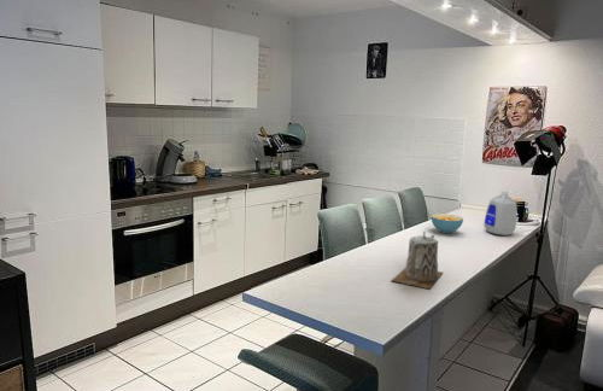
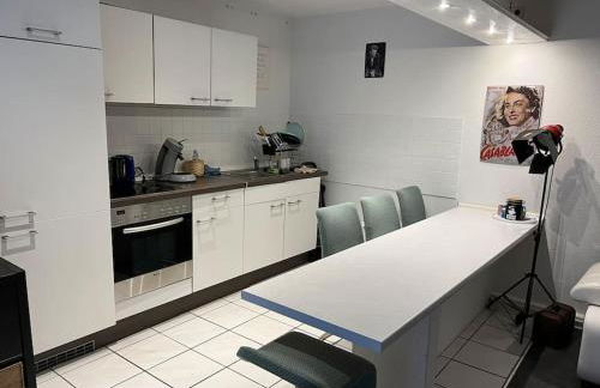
- cereal bowl (446, 224)
- bottle (500, 211)
- teapot (420, 253)
